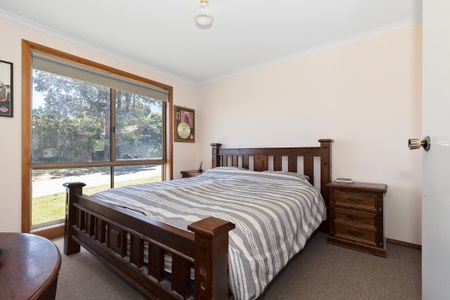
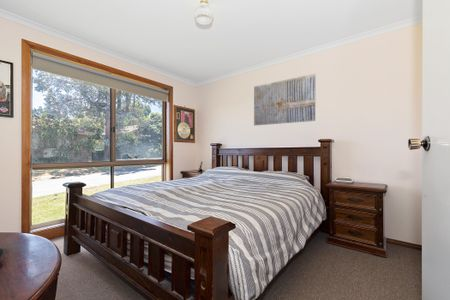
+ wall art (281, 102)
